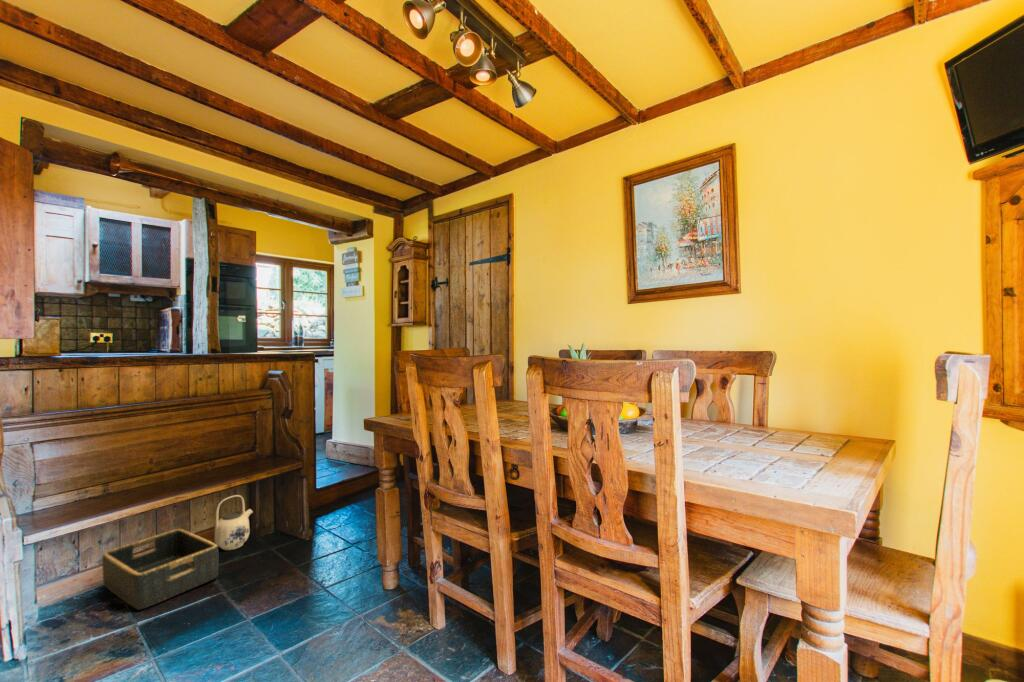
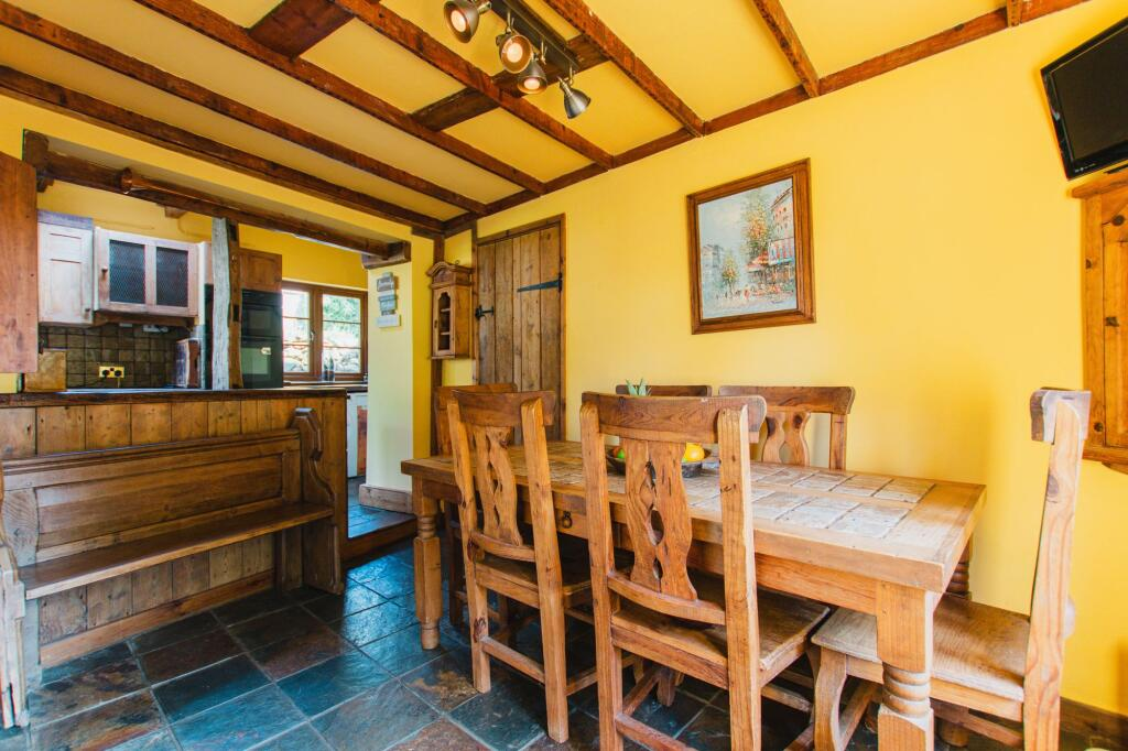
- teapot (234, 520)
- basket (161, 565)
